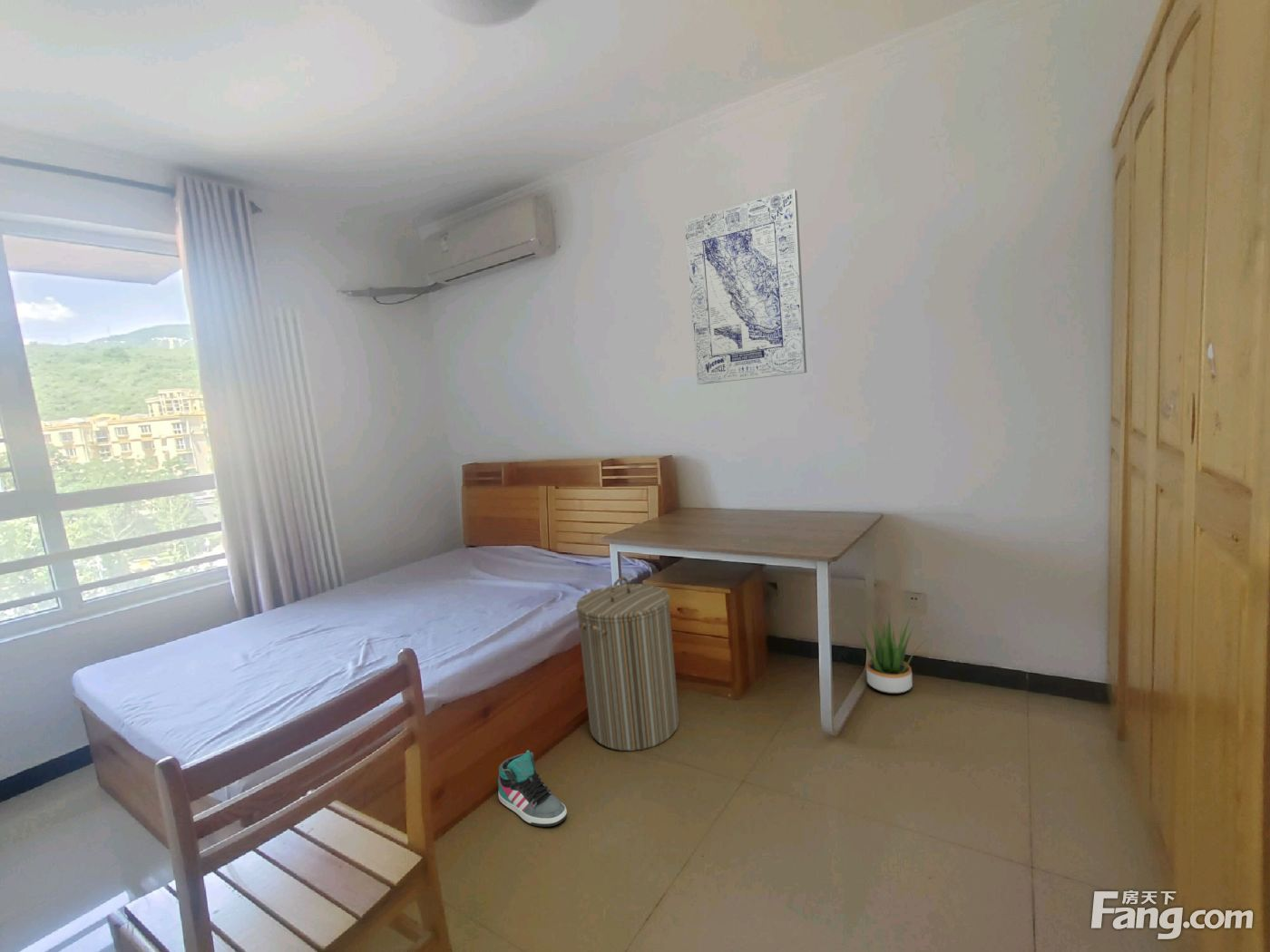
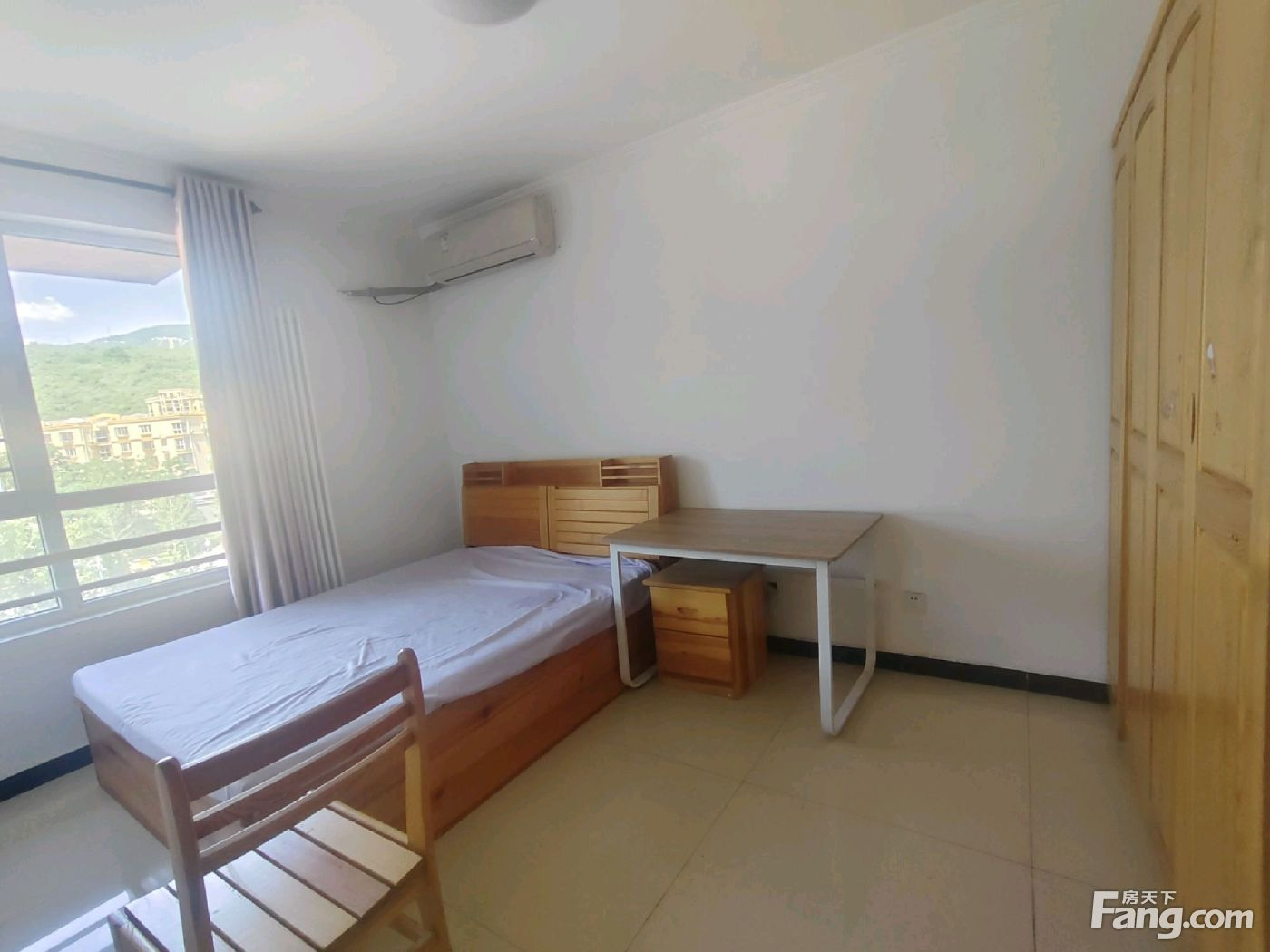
- sneaker (529, 782)
- potted plant (888, 653)
- wall art (743, 294)
- laundry hamper (628, 652)
